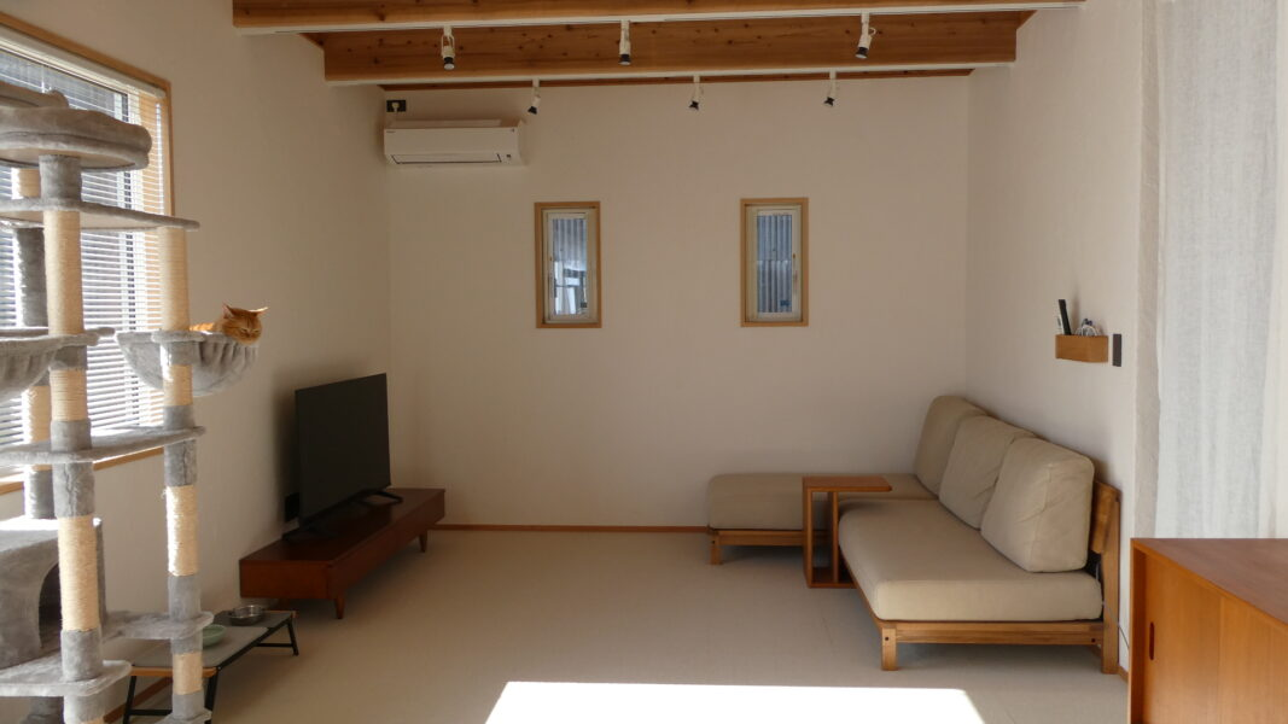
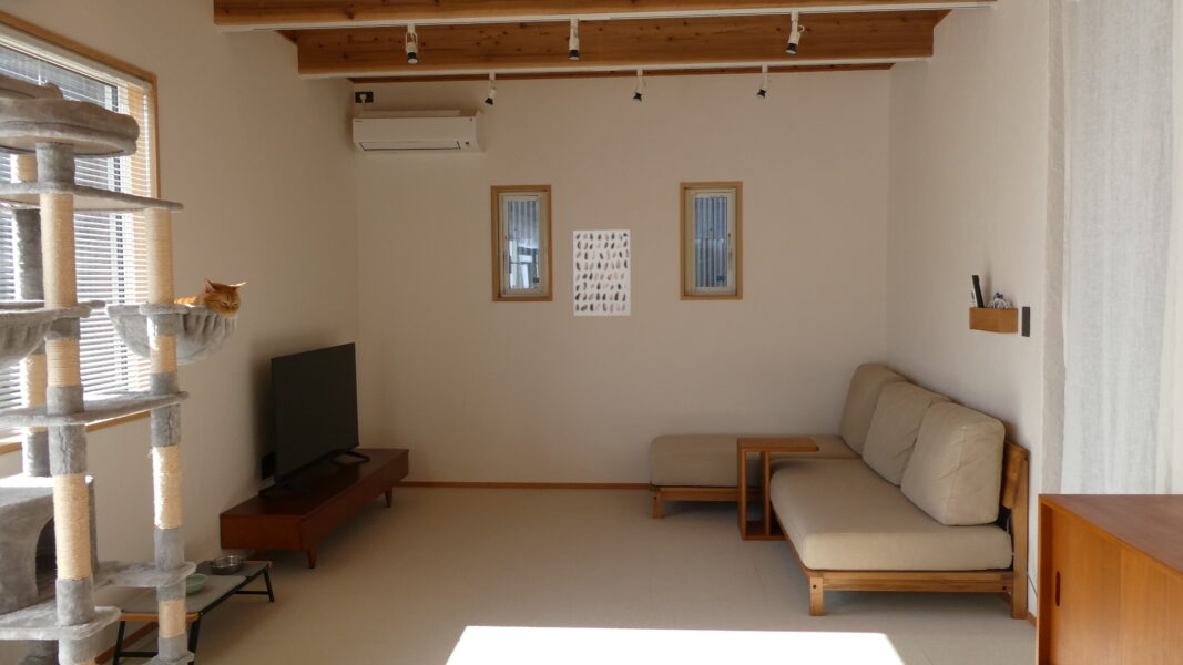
+ wall art (601, 273)
